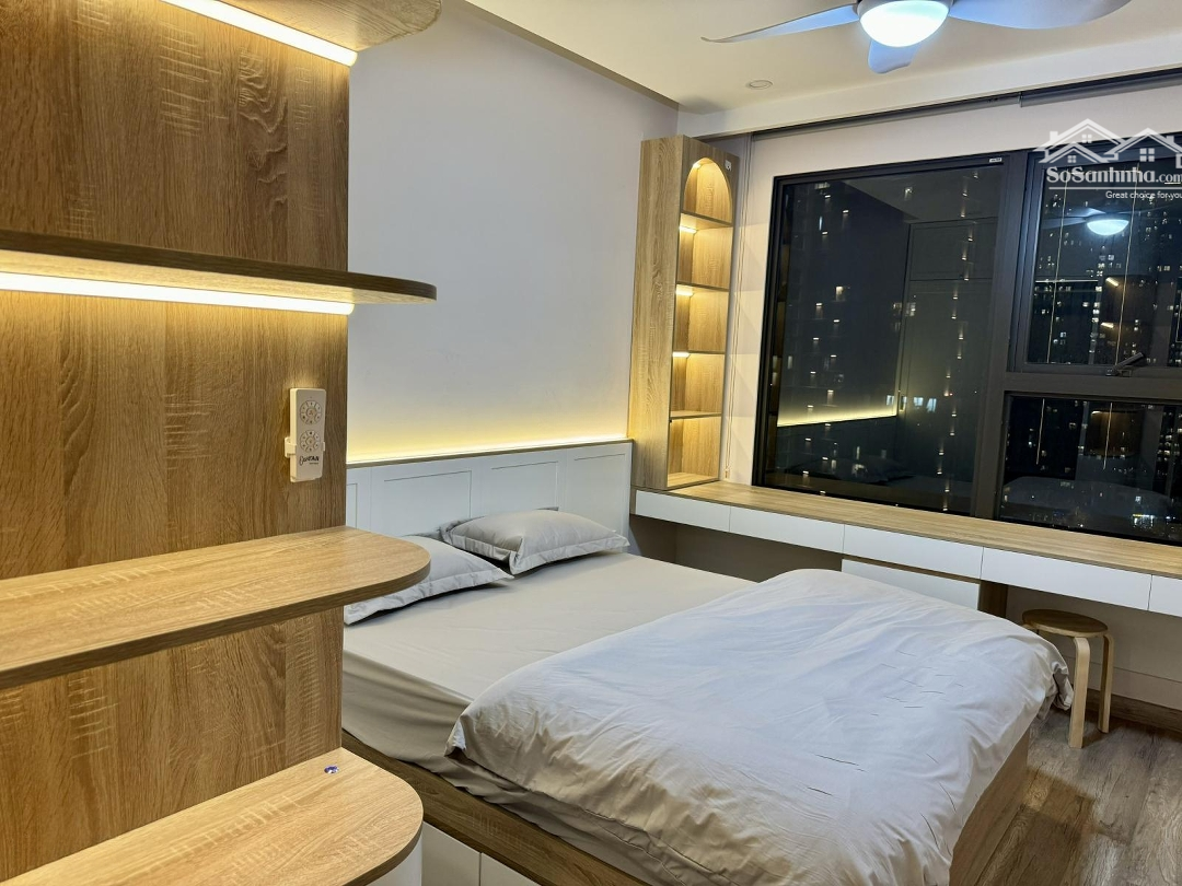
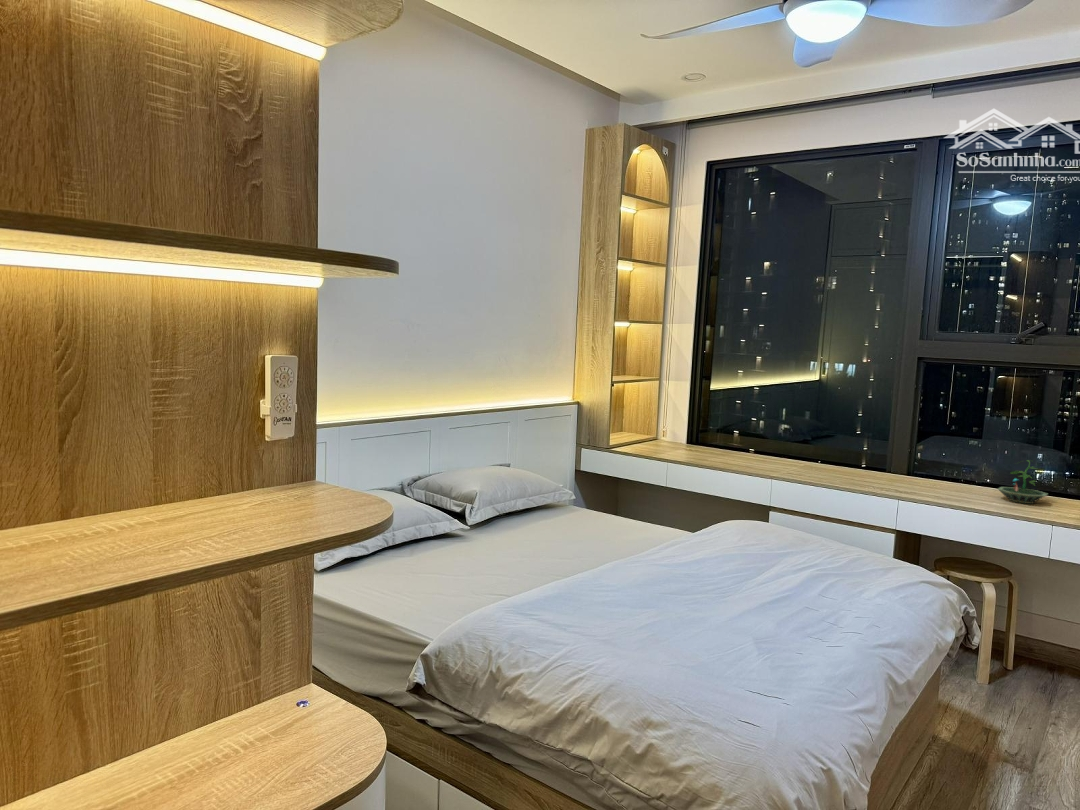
+ terrarium (1026, 469)
